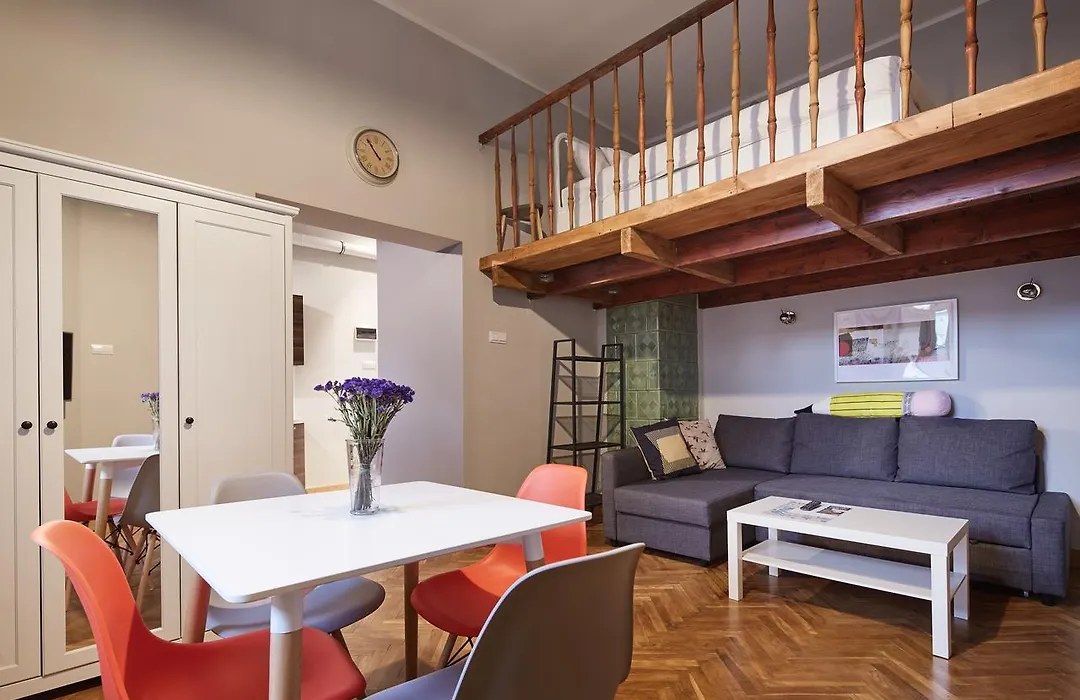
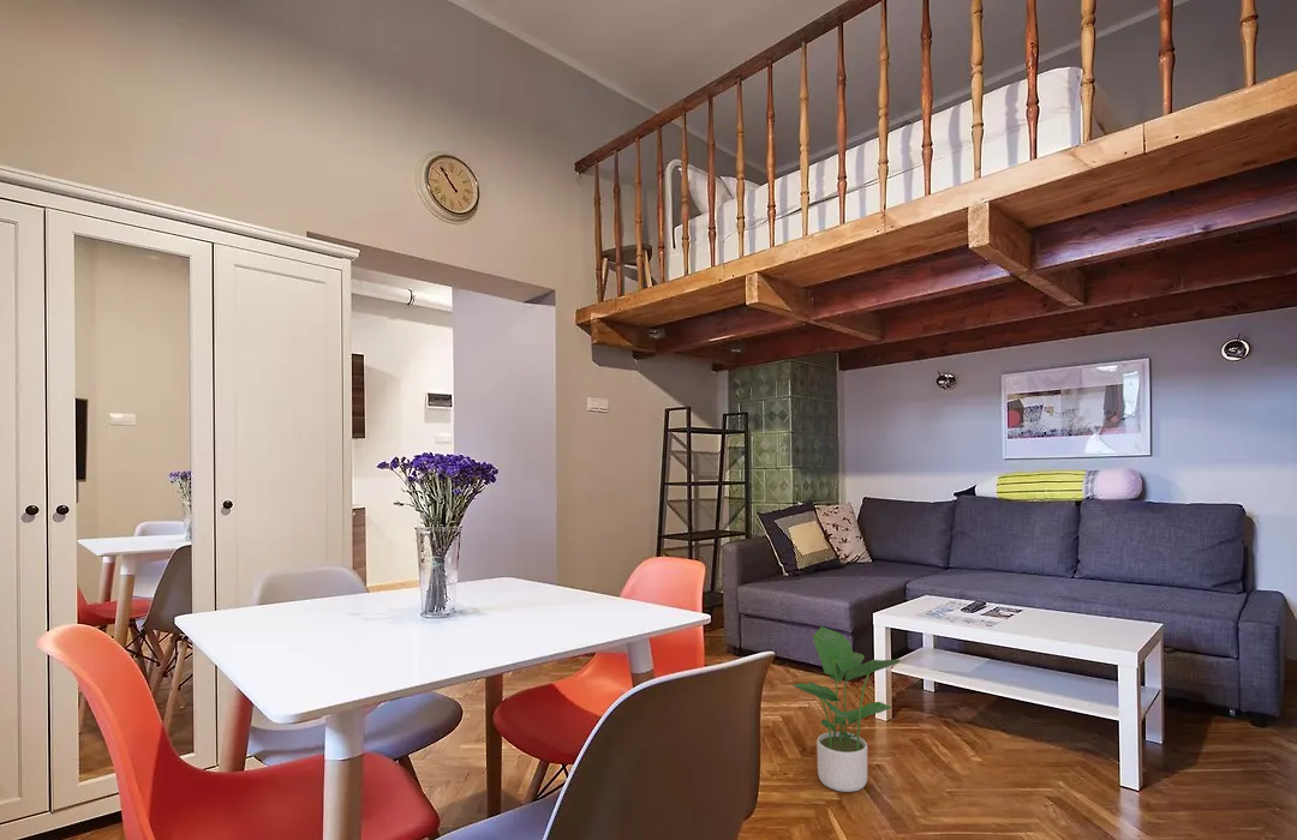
+ potted plant (839, 713)
